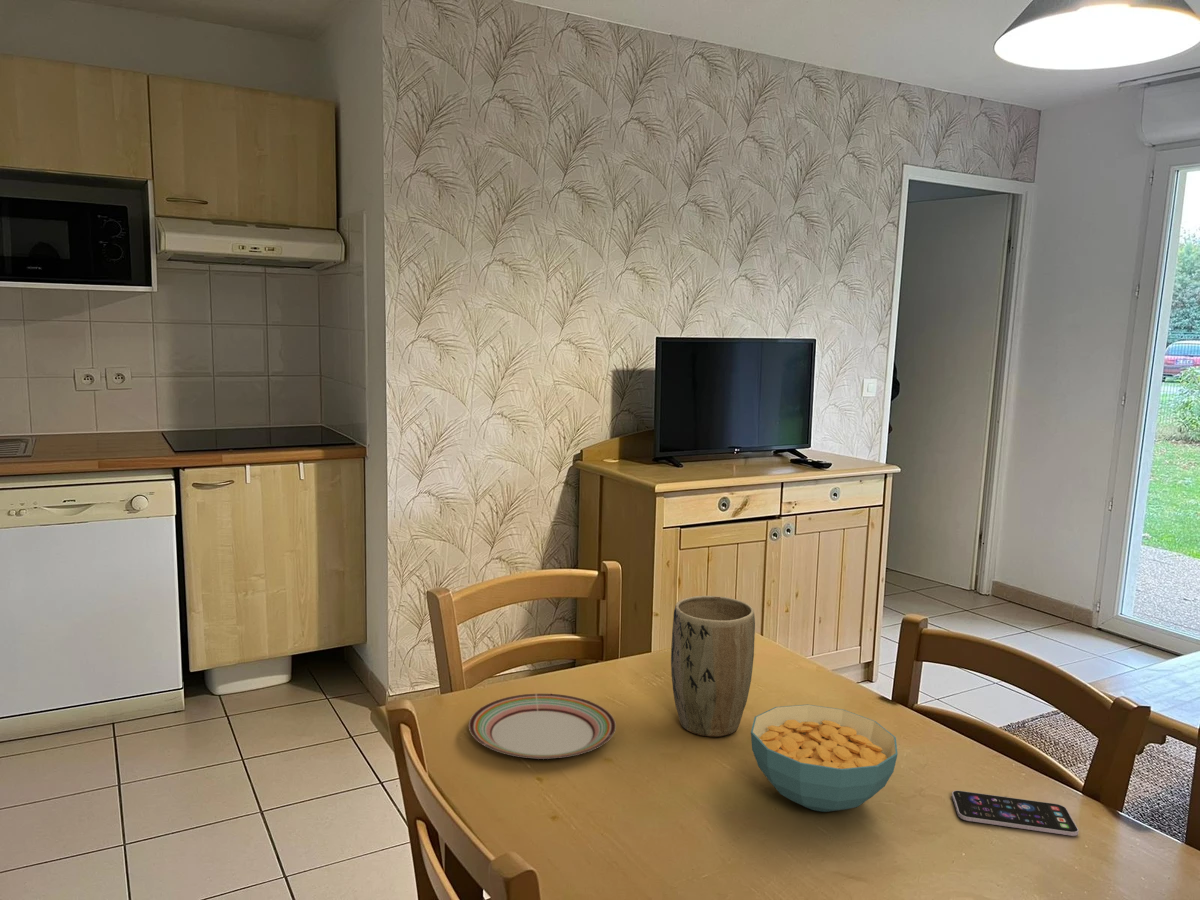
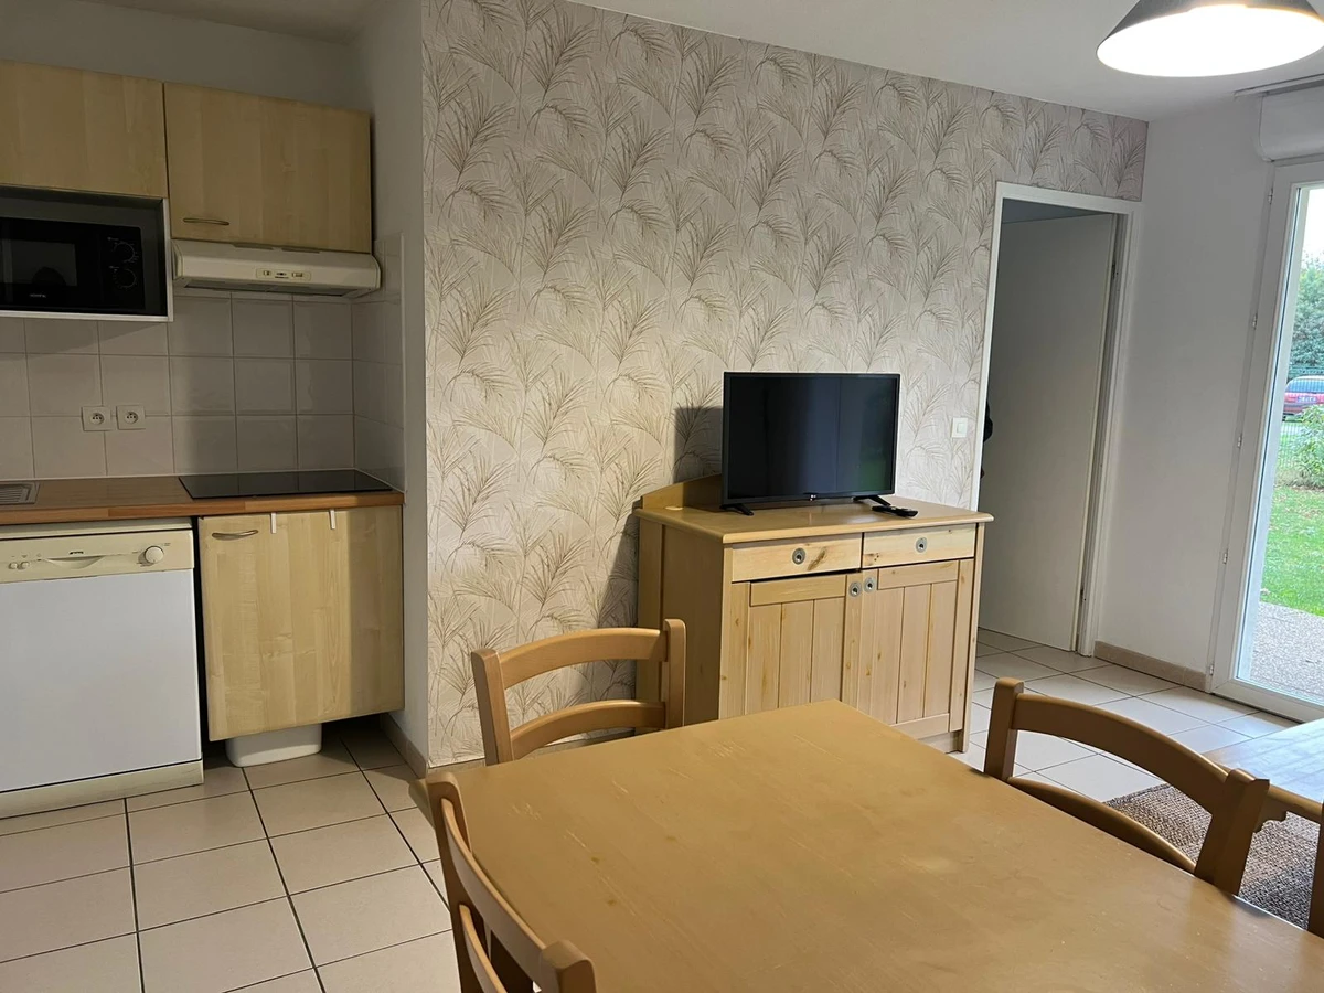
- plate (542, 729)
- smartphone (1012, 812)
- plant pot (711, 666)
- cereal bowl (820, 767)
